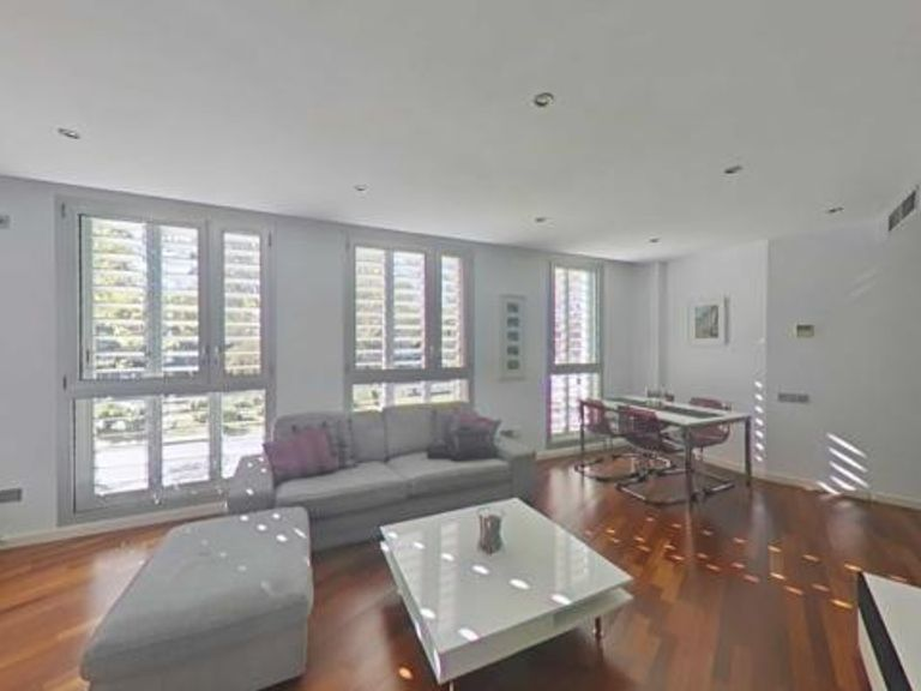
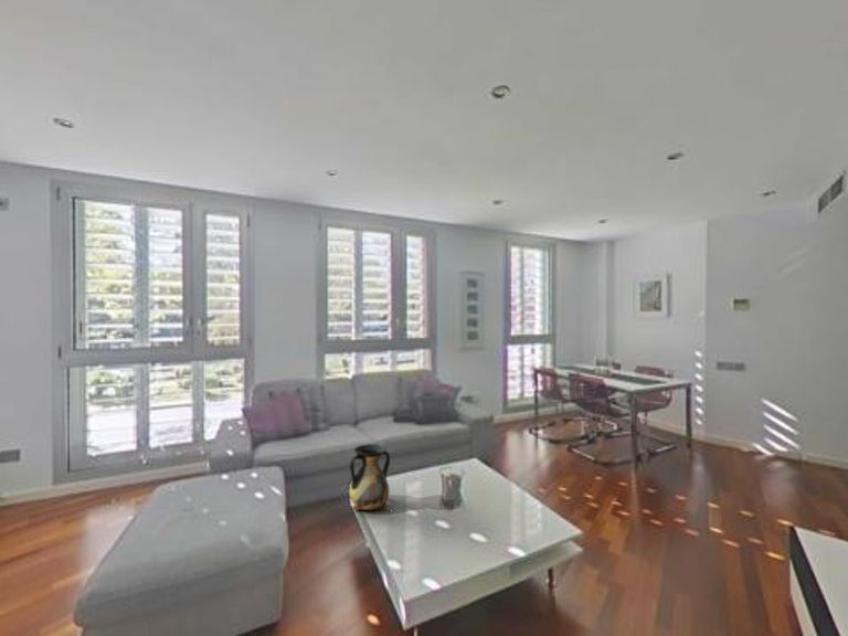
+ vase (371, 475)
